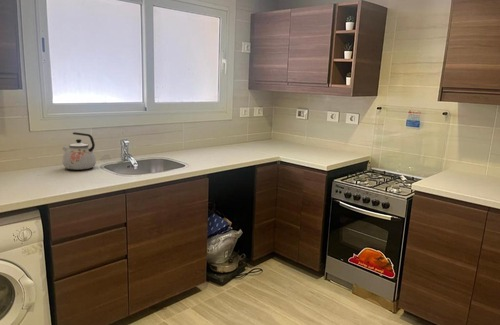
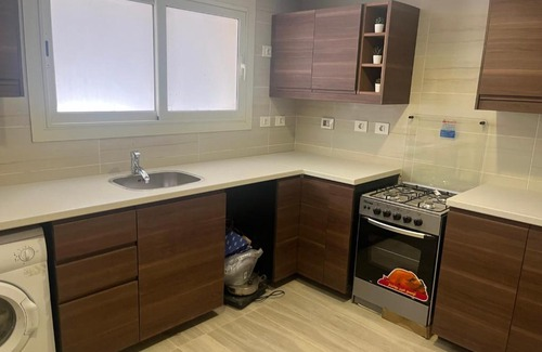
- kettle (78, 150)
